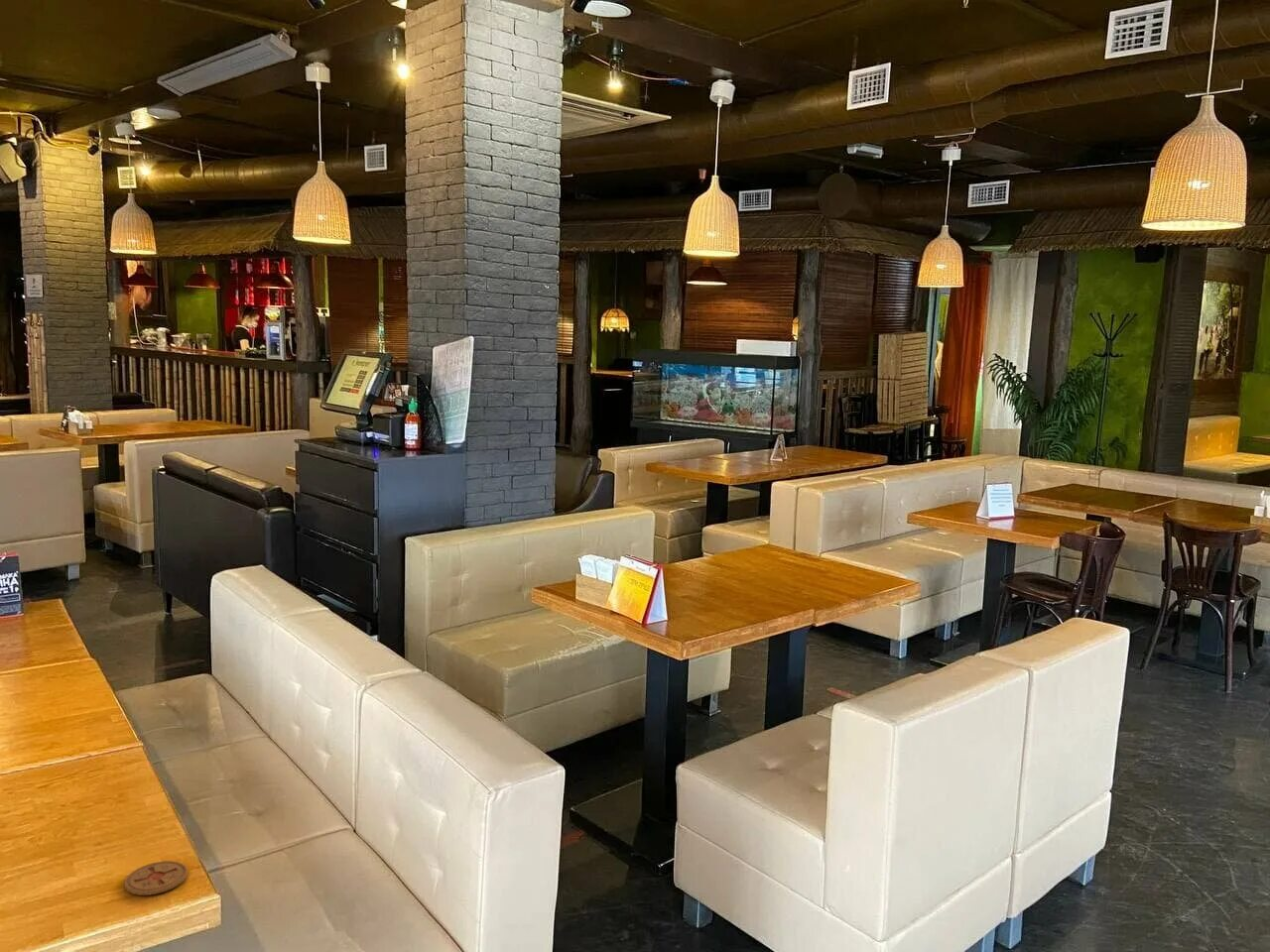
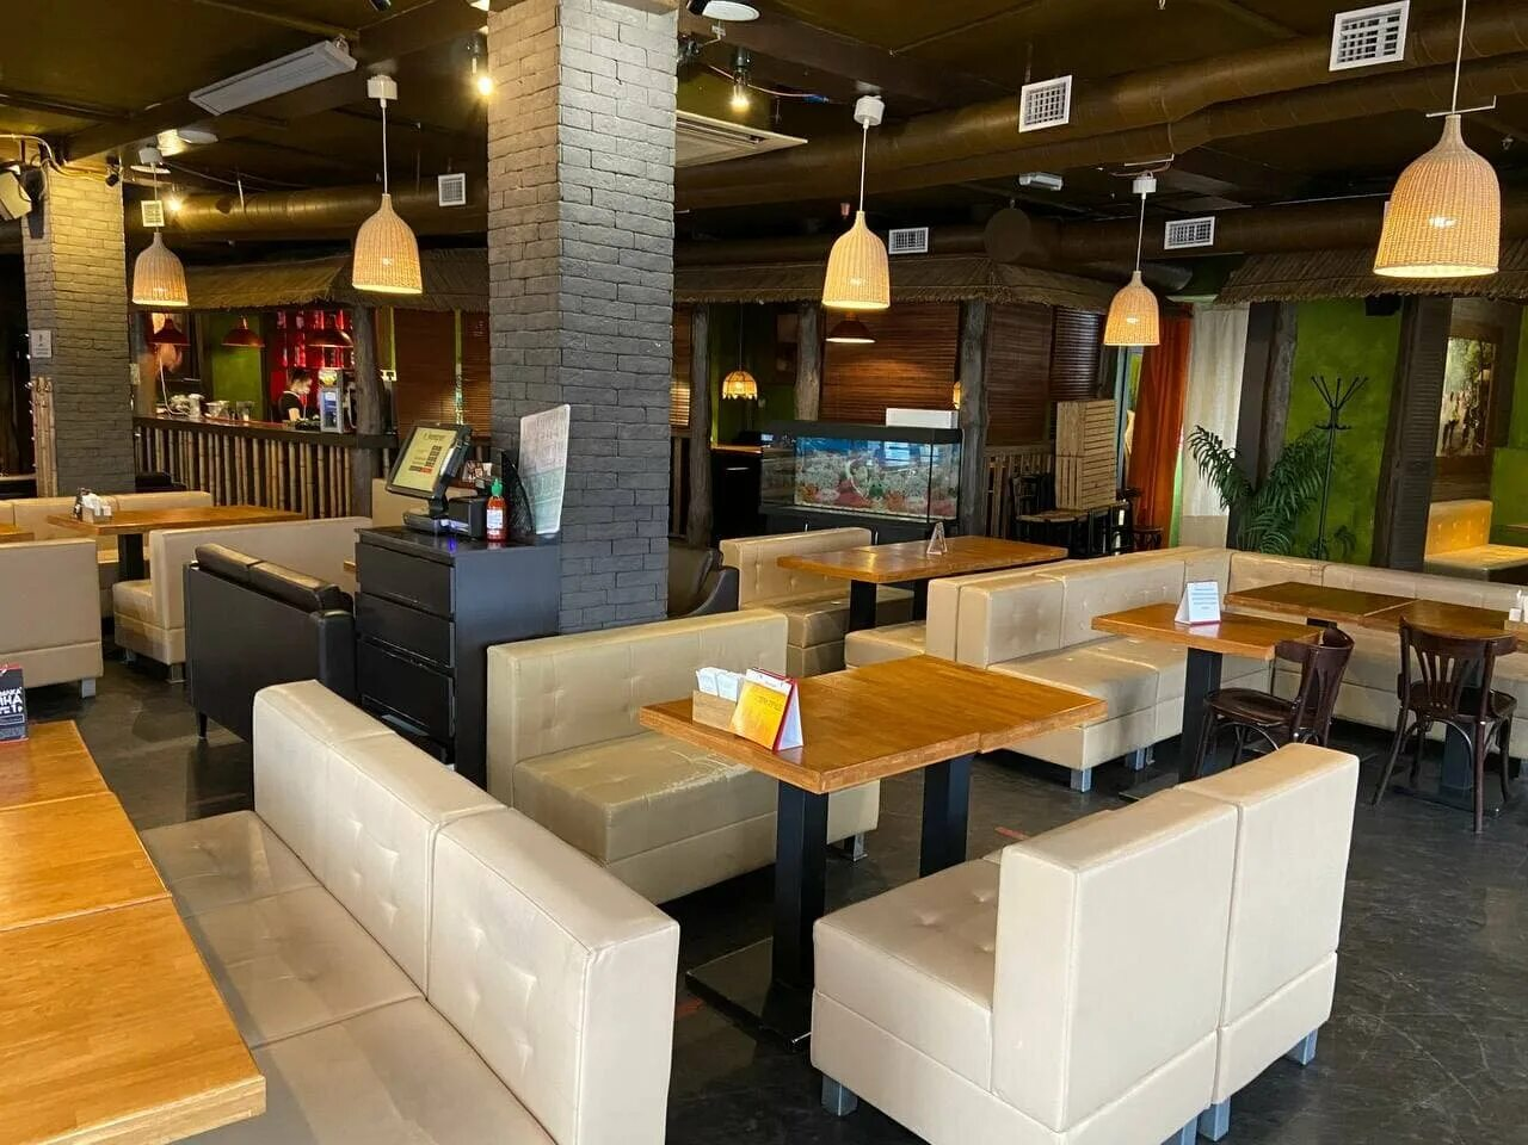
- coaster (156, 877)
